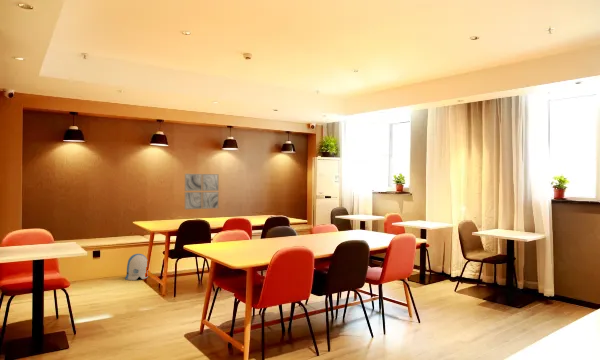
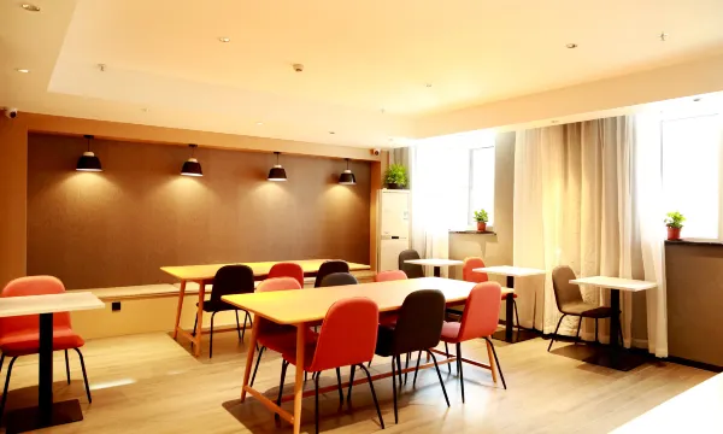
- wall art (202, 190)
- sun visor (137, 265)
